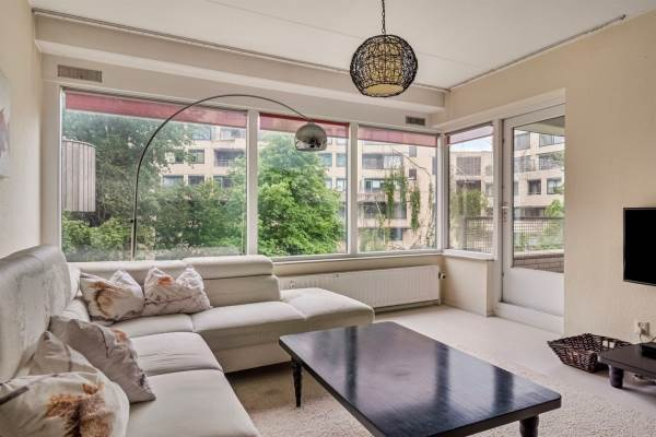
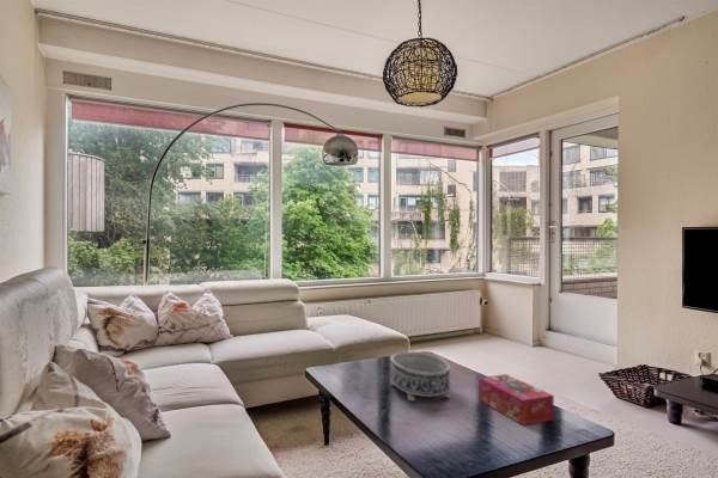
+ decorative bowl (419, 375)
+ tissue box (513, 397)
